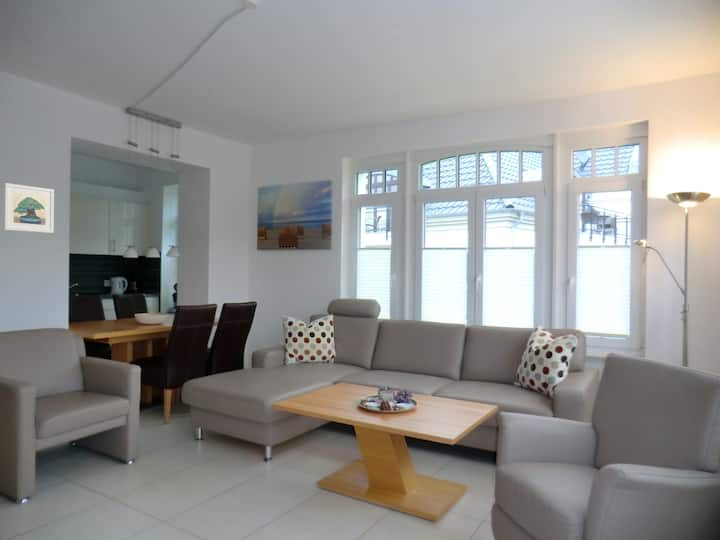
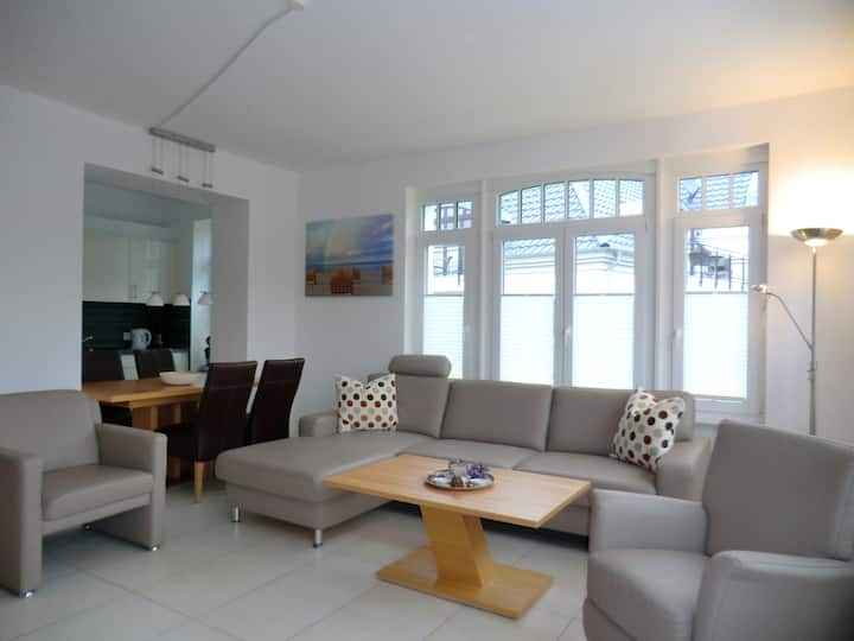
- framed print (29, 209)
